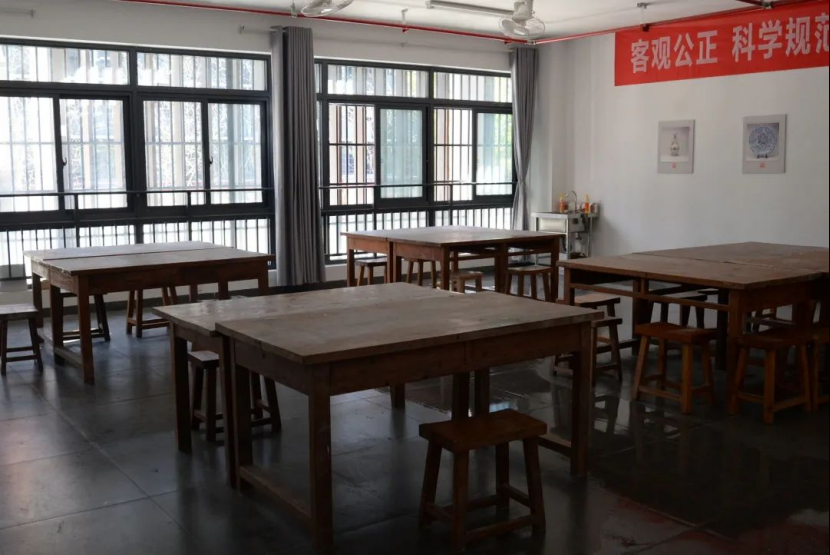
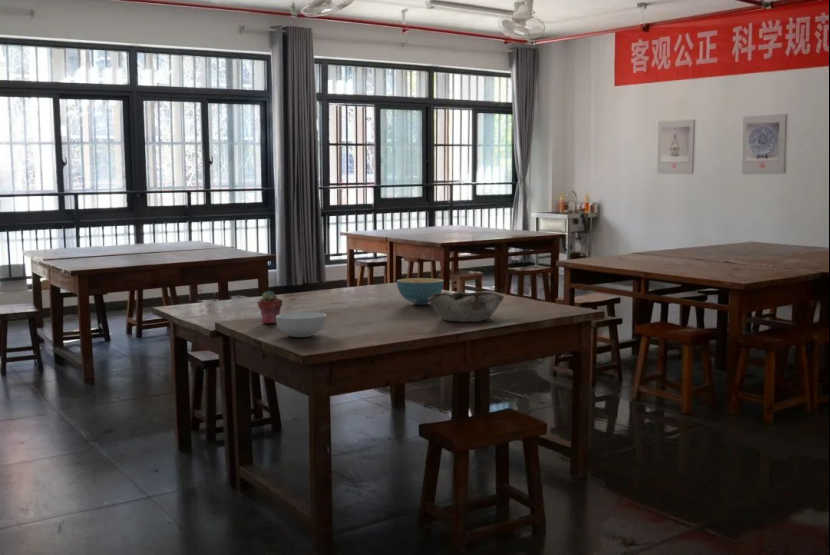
+ bowl (466, 305)
+ potted succulent (270, 306)
+ cereal bowl (301, 325)
+ cereal bowl (420, 292)
